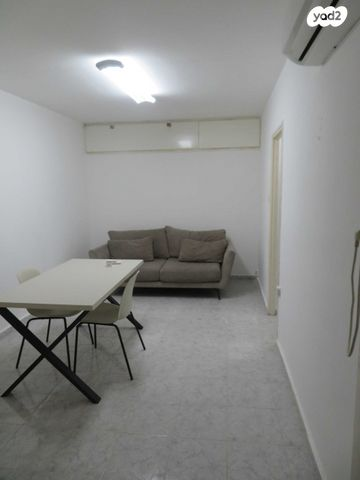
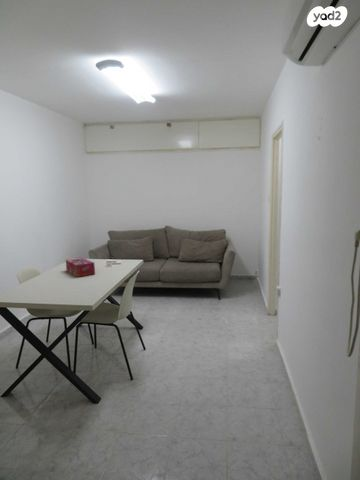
+ tissue box (80, 266)
